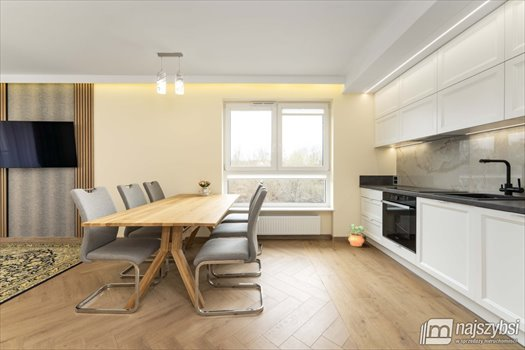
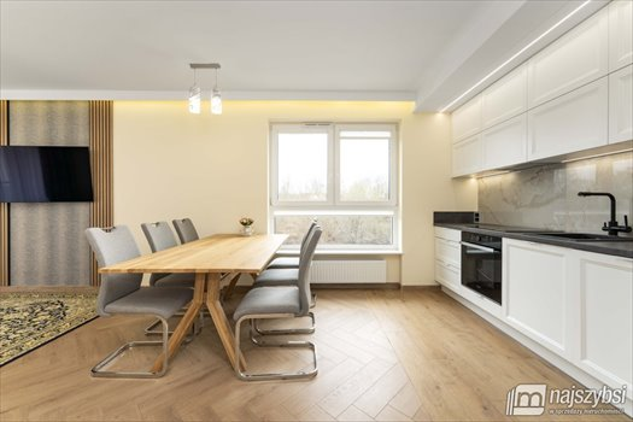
- potted plant (355, 234)
